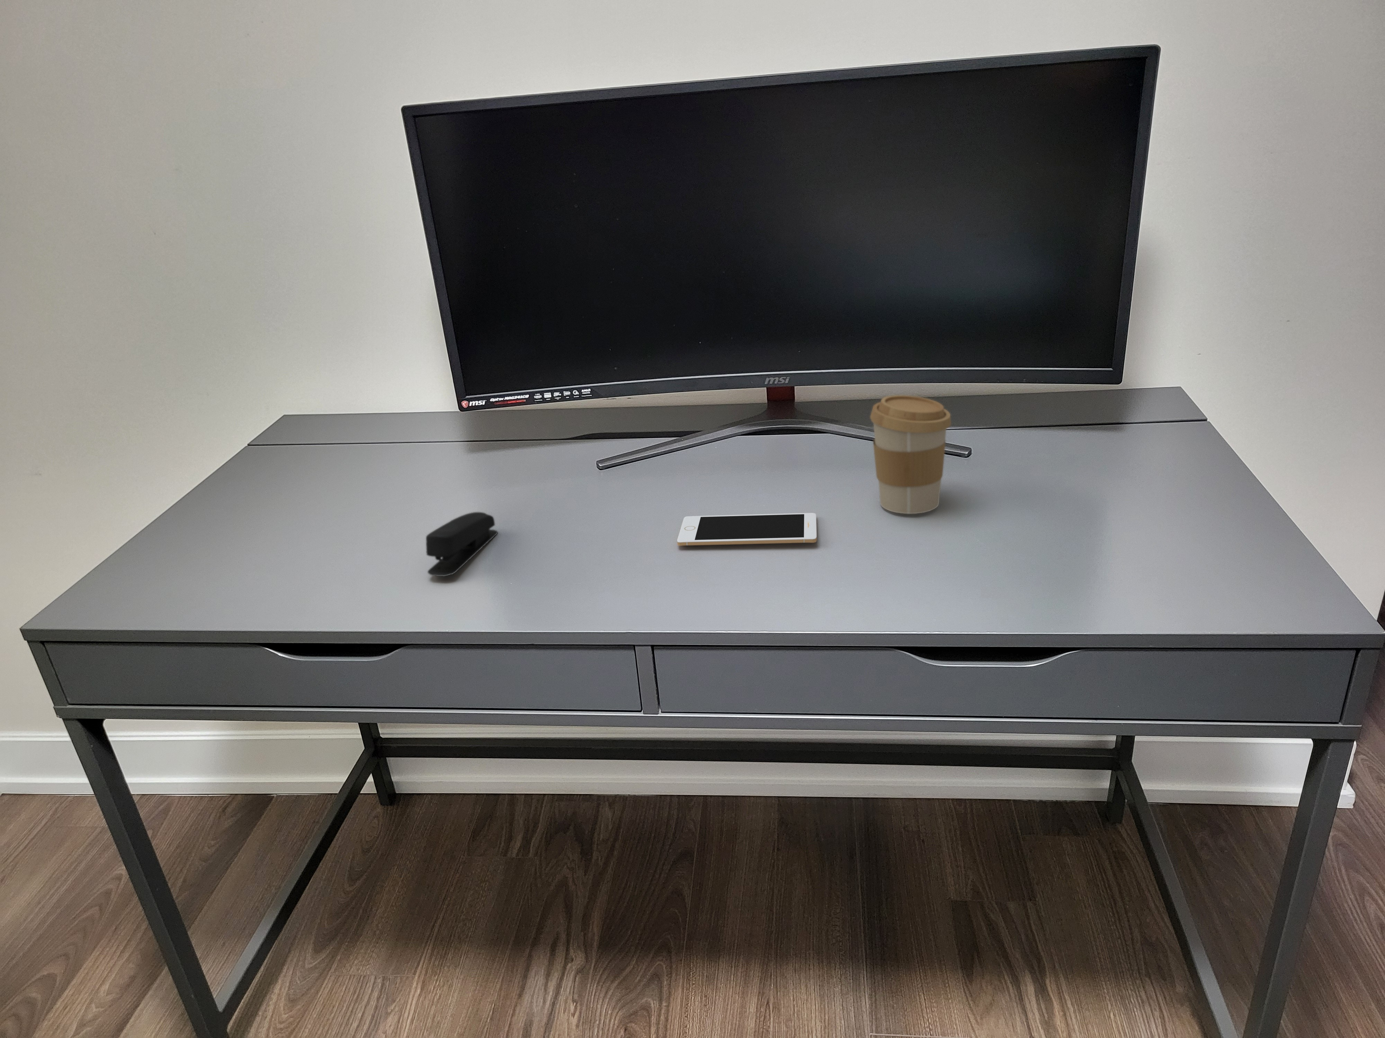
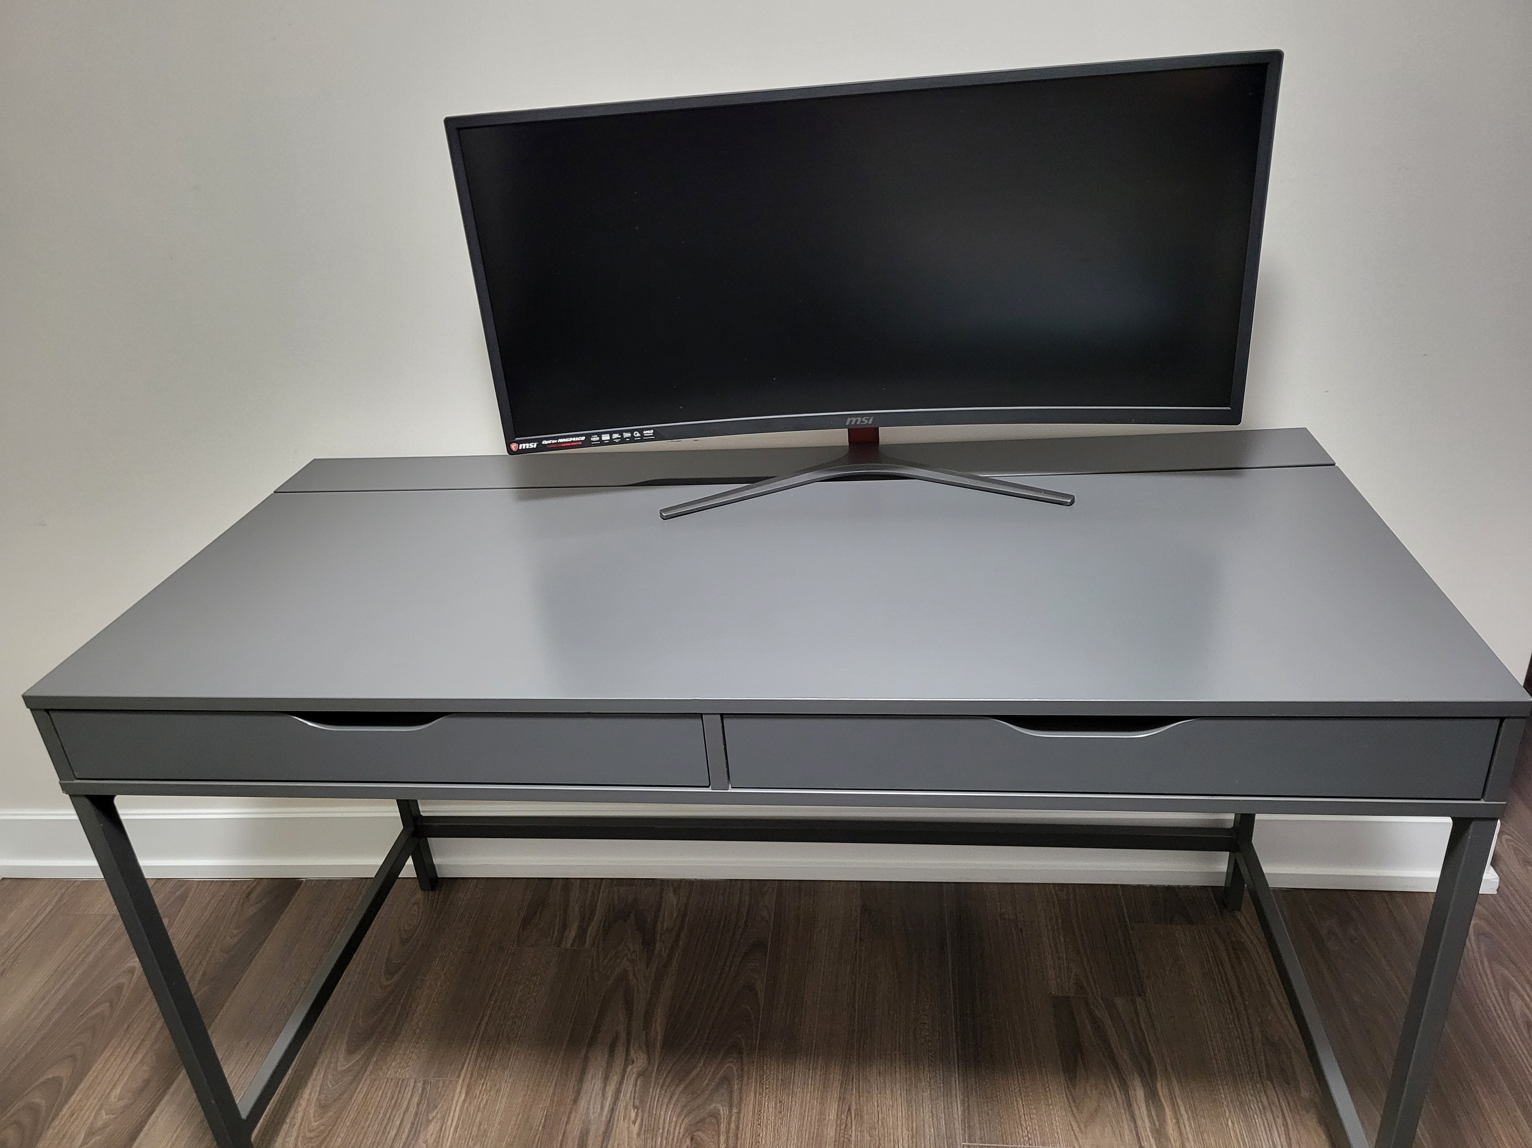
- stapler (461, 534)
- cell phone (748, 529)
- coffee cup (910, 452)
